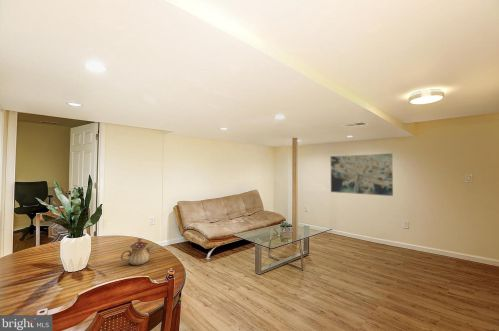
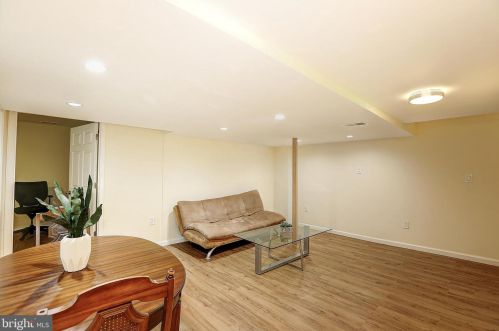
- wall art (359, 174)
- teapot (137, 250)
